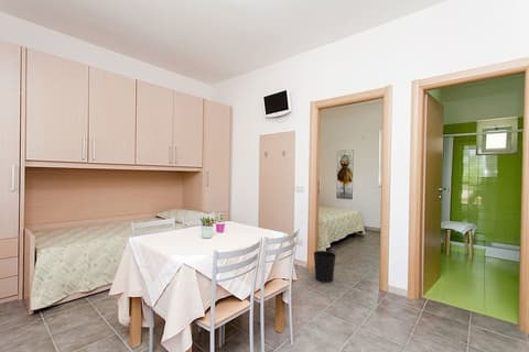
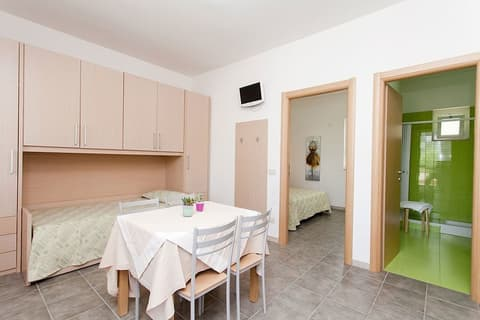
- wastebasket (324, 266)
